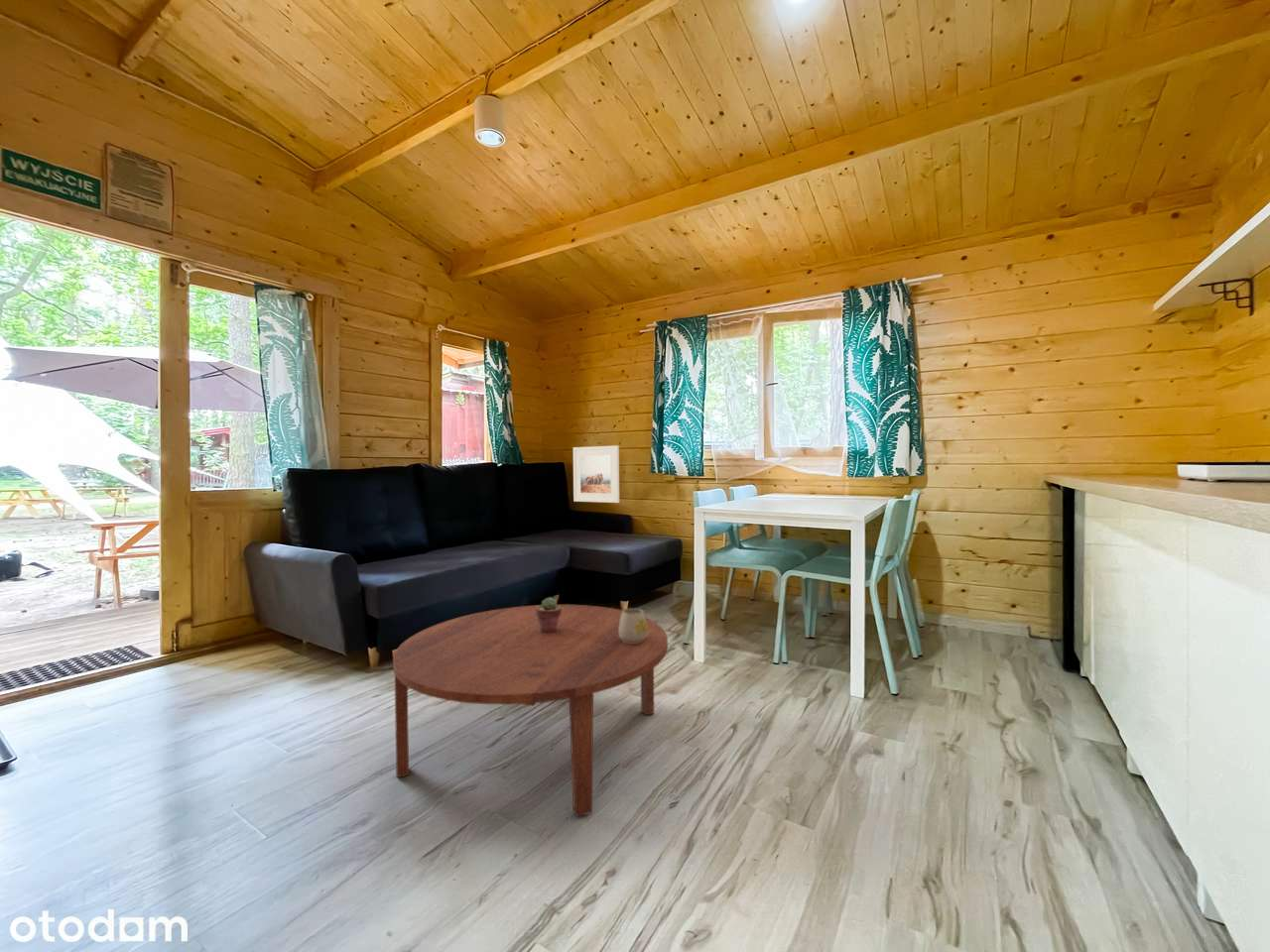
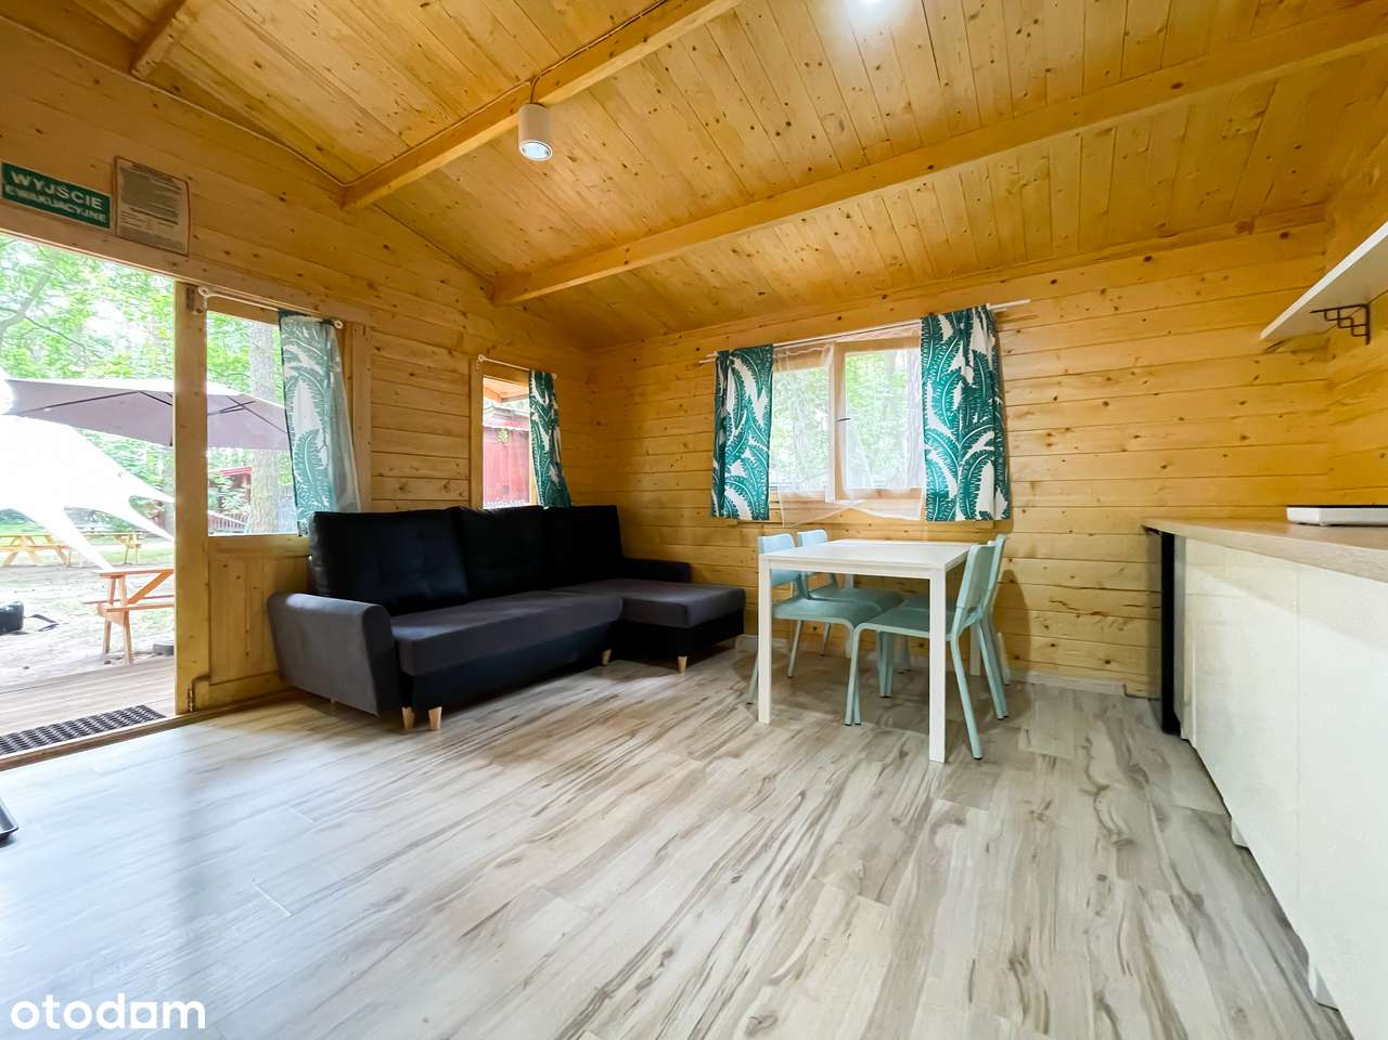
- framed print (595, 474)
- potted succulent (549, 613)
- coffee table (537, 688)
- mug (635, 624)
